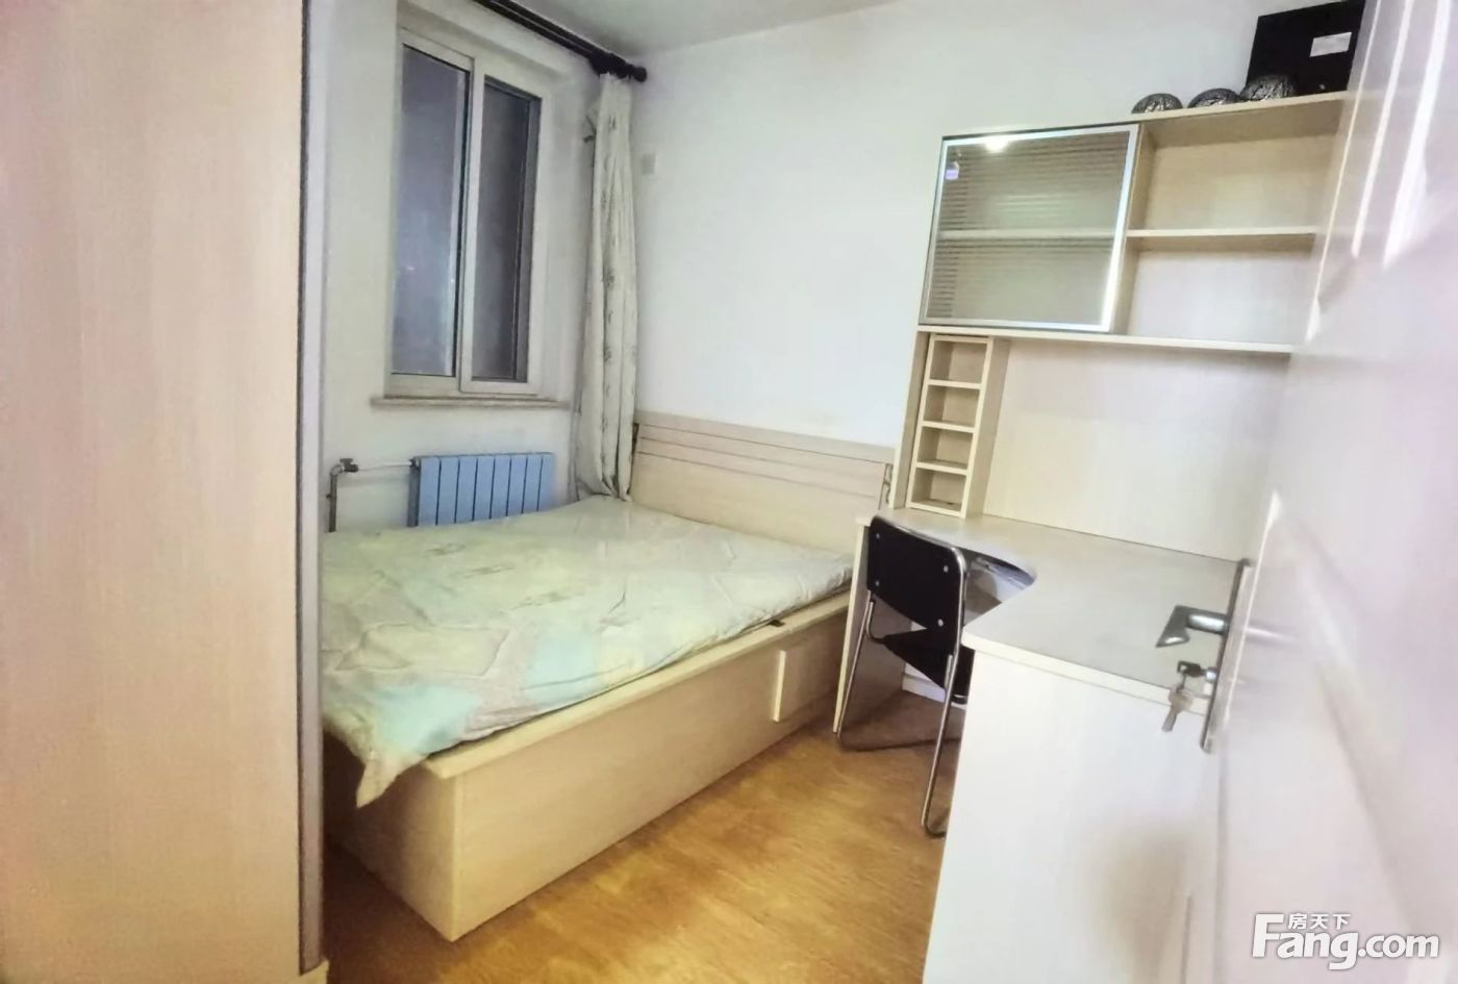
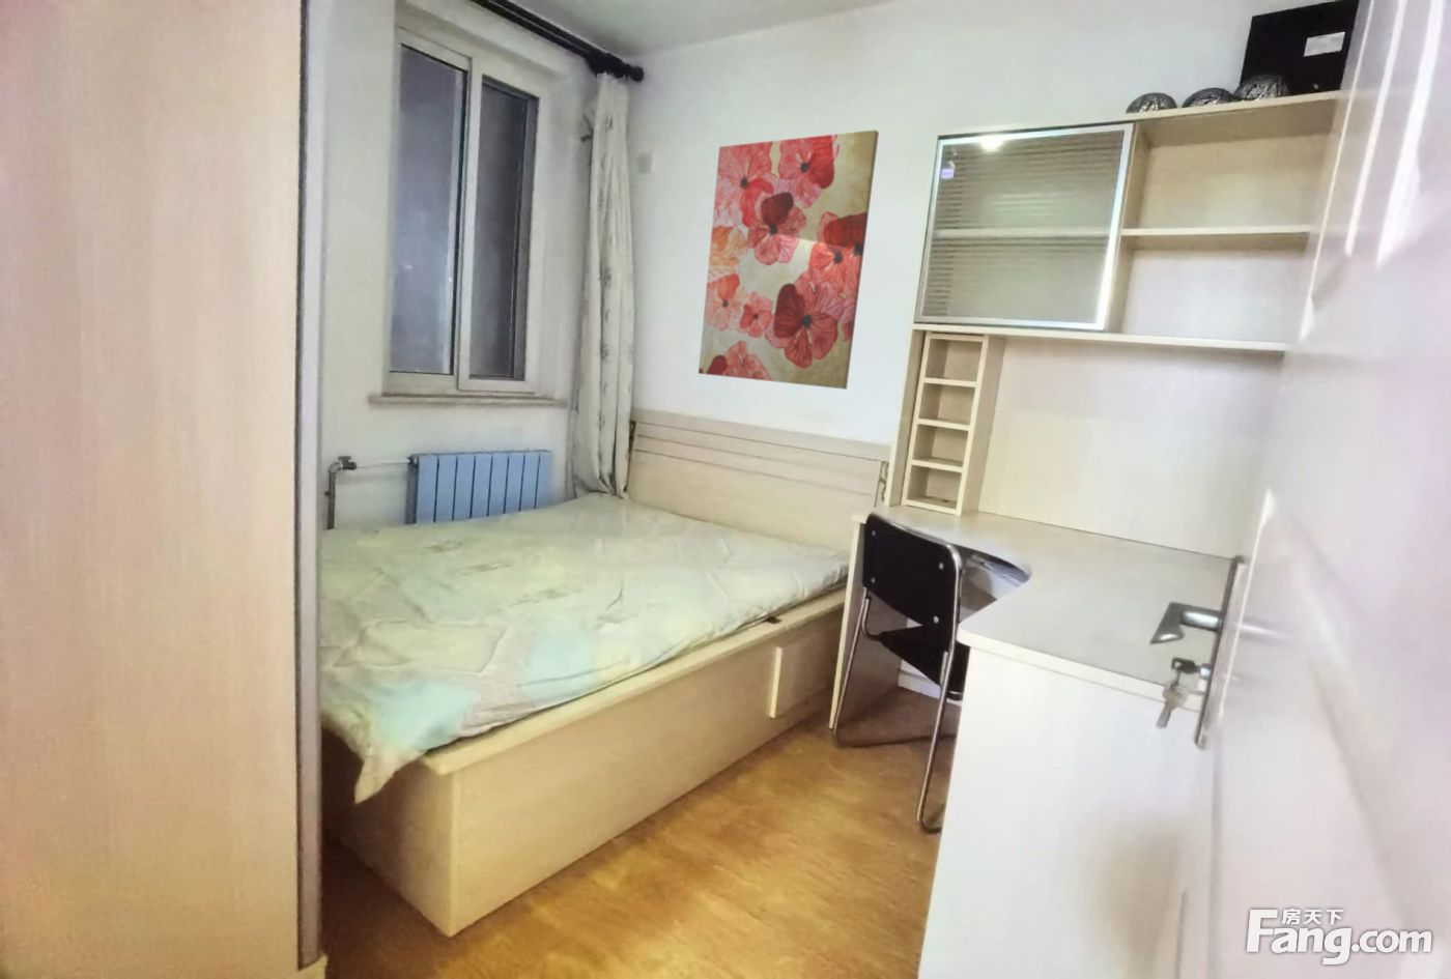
+ wall art (780, 263)
